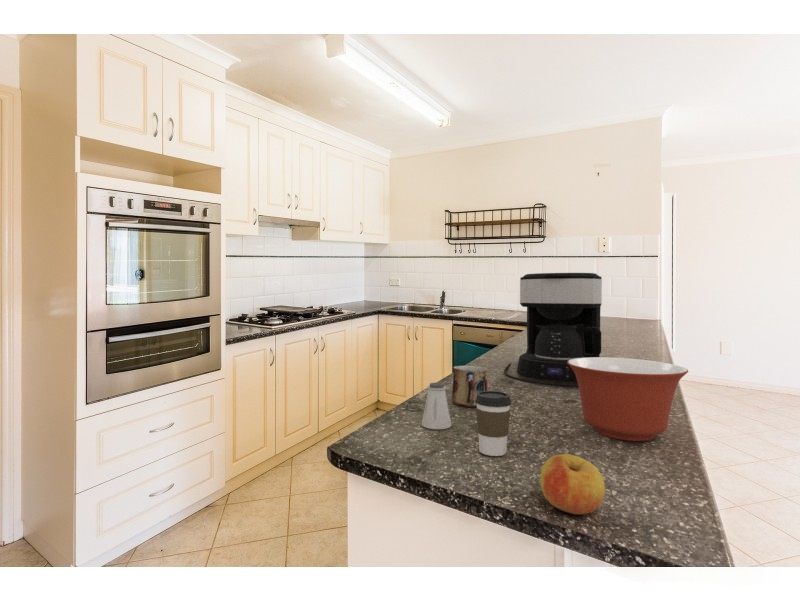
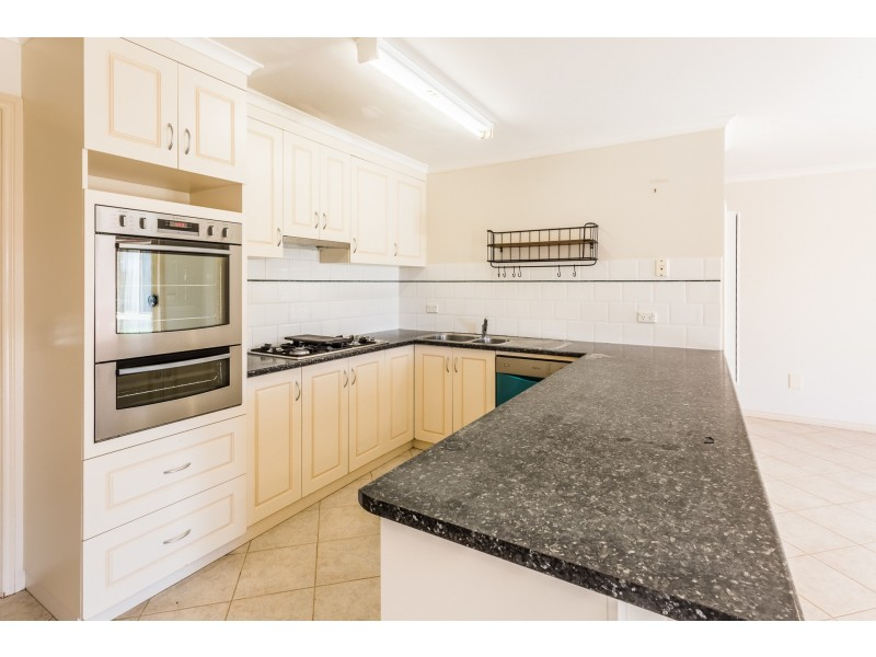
- saltshaker (436, 404)
- coffee maker (570, 323)
- mug (470, 385)
- apple (571, 483)
- coffee cup (492, 422)
- mixing bowl (623, 398)
